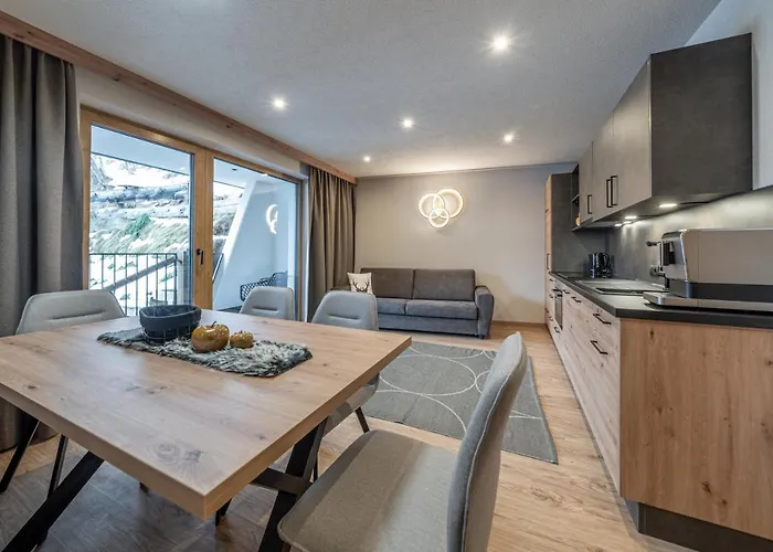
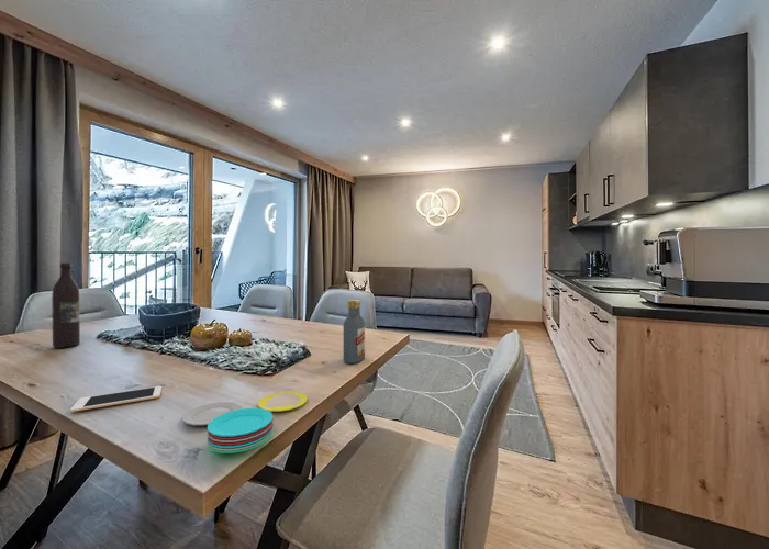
+ vodka (354, 329)
+ cell phone (120, 397)
+ wine bottle (66, 304)
+ plate (238, 410)
